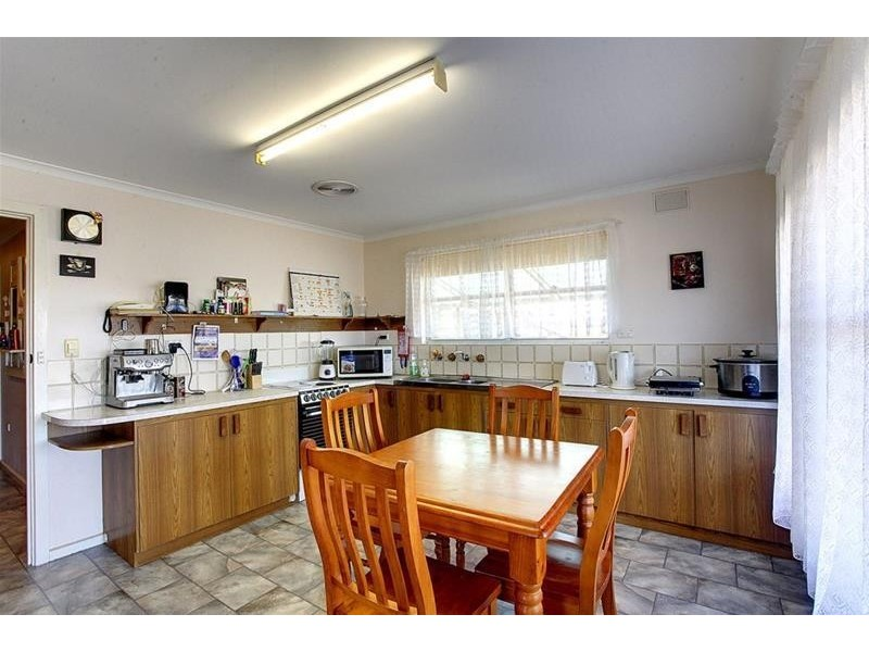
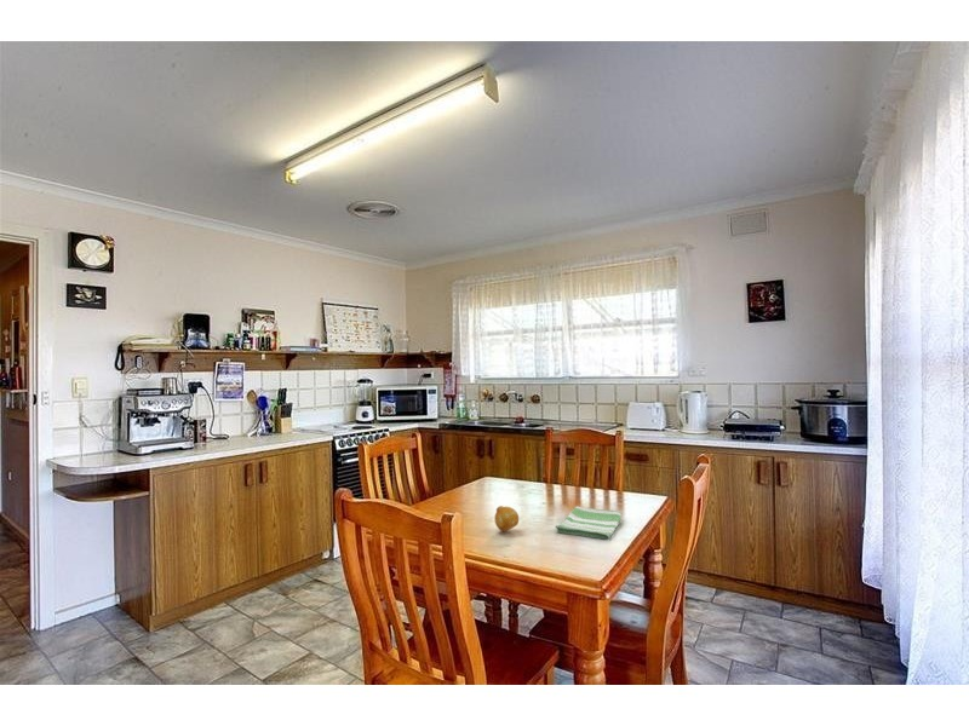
+ fruit (506, 518)
+ dish towel (590, 520)
